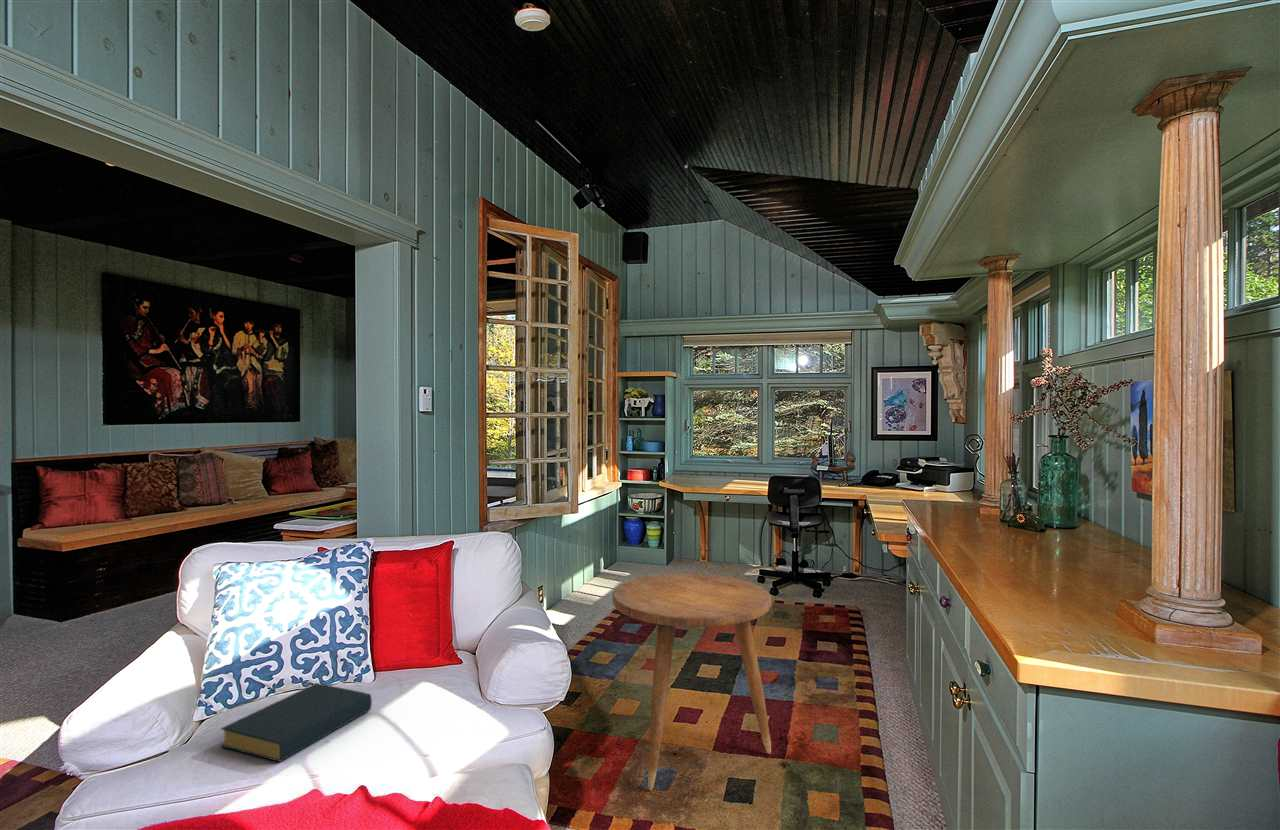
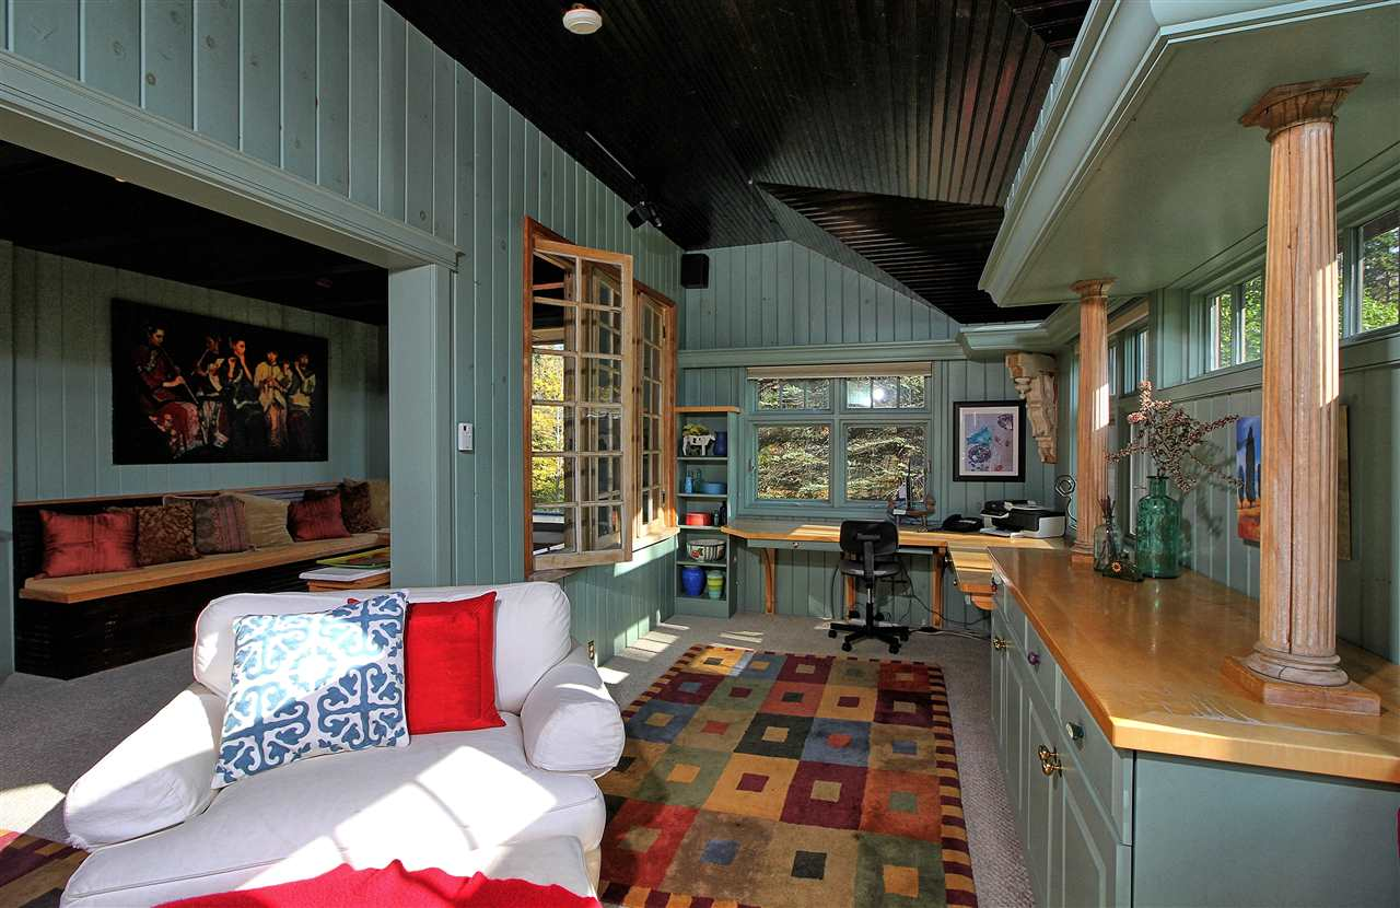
- hardback book (300, 718)
- side table (670, 668)
